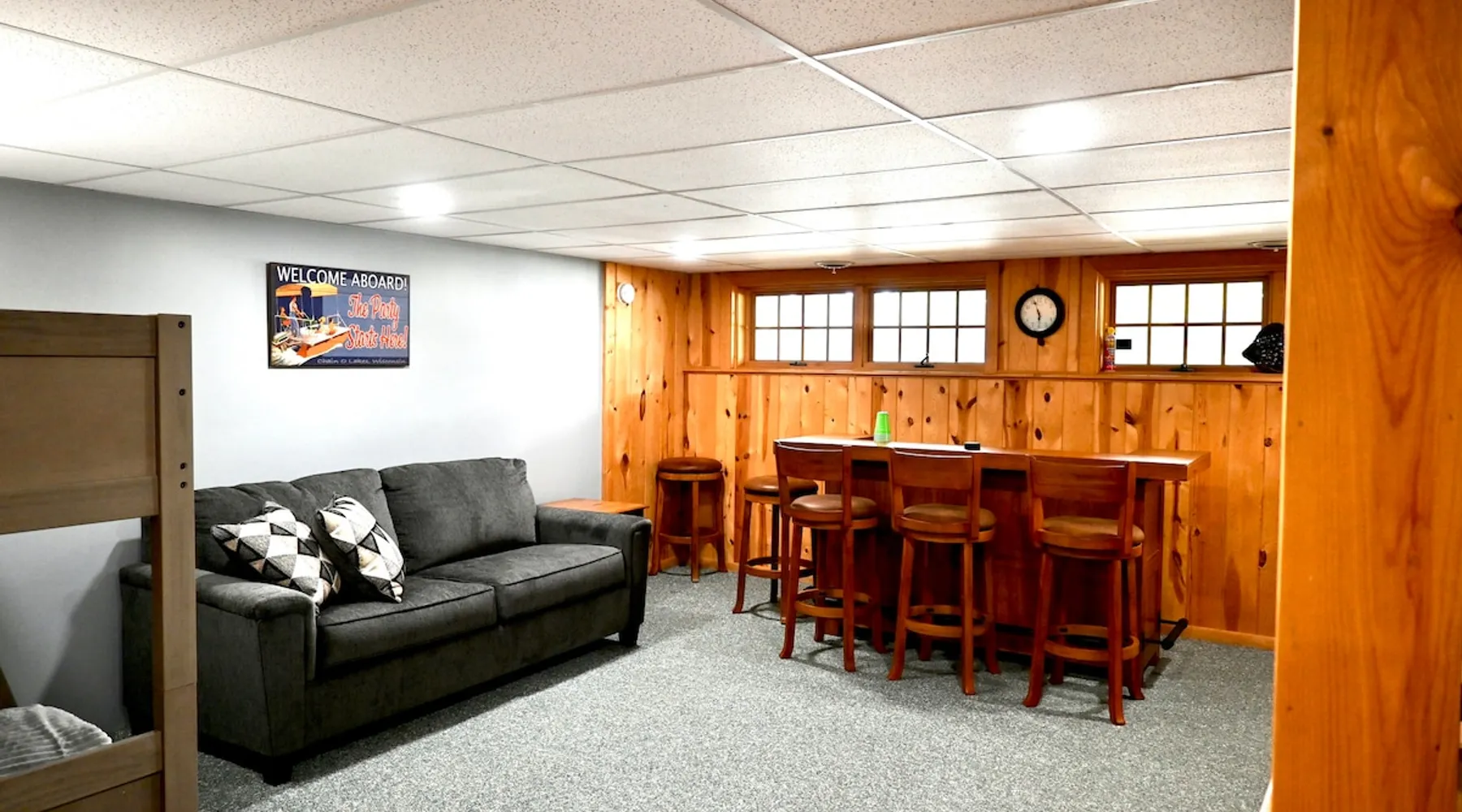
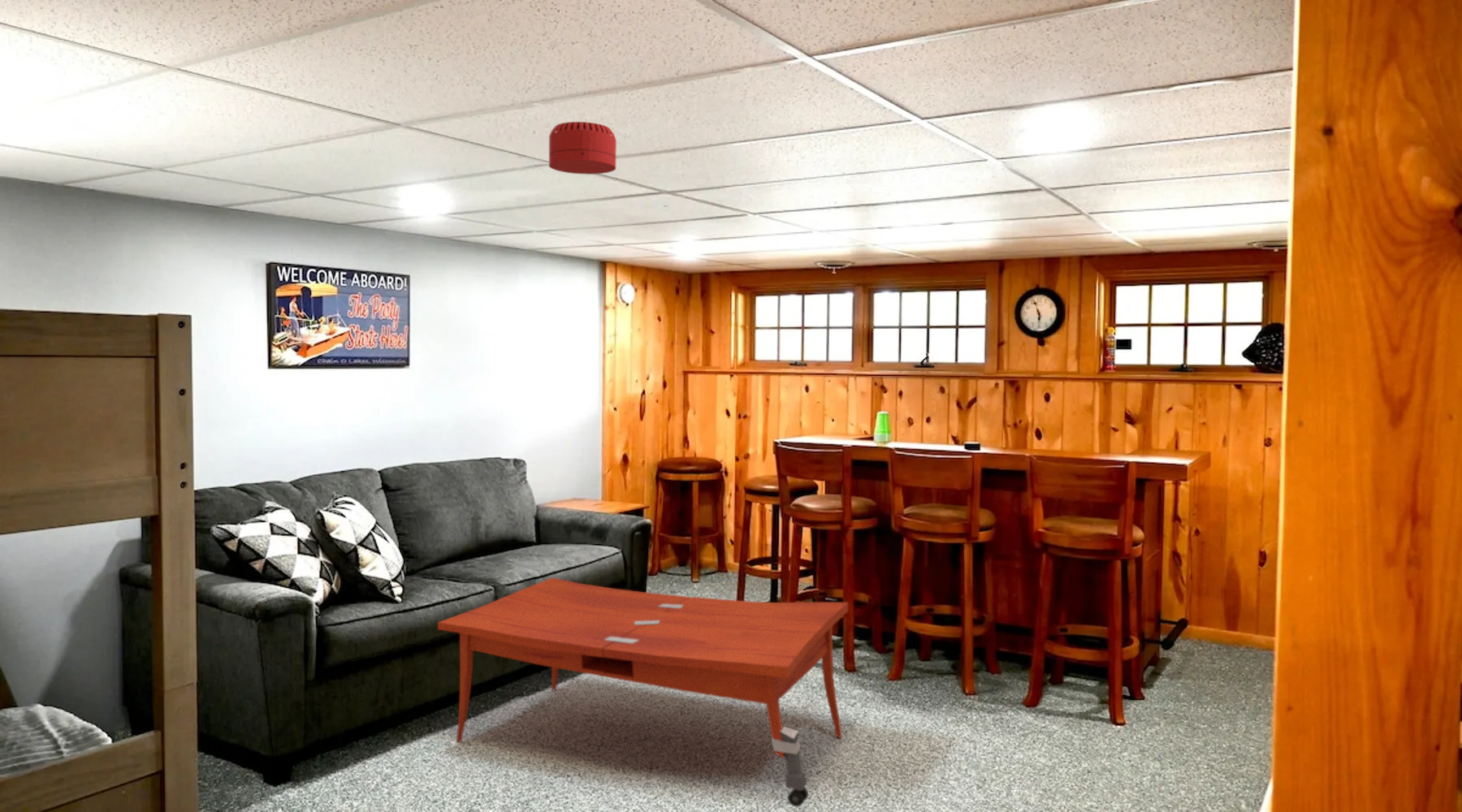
+ coffee table (652, 674)
+ smoke detector (582, 147)
